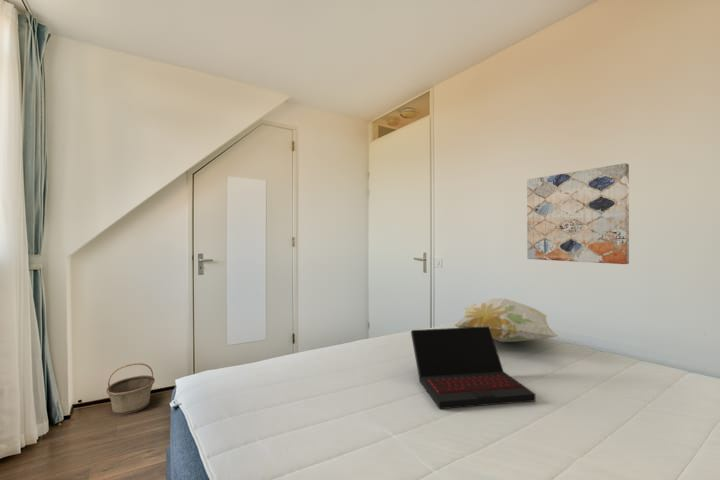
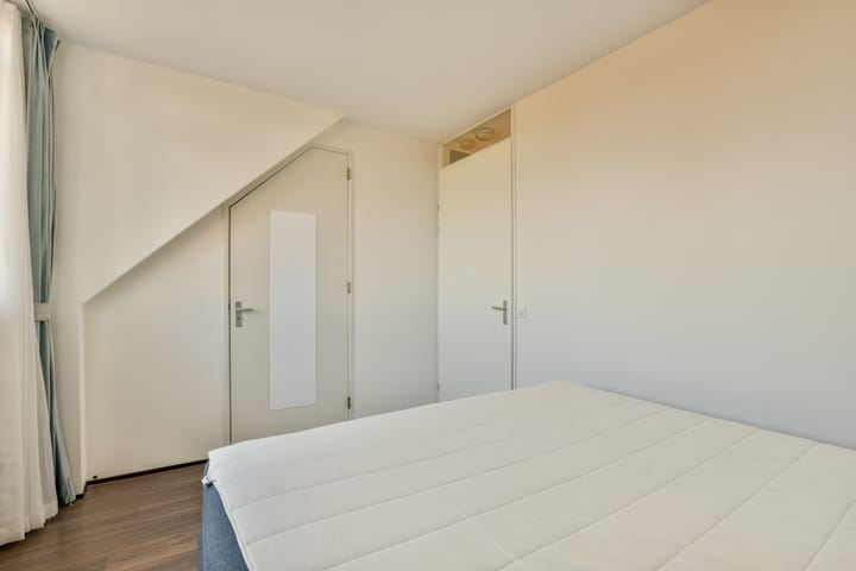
- basket (131, 385)
- laptop (466, 361)
- decorative pillow (503, 319)
- wall art (572, 217)
